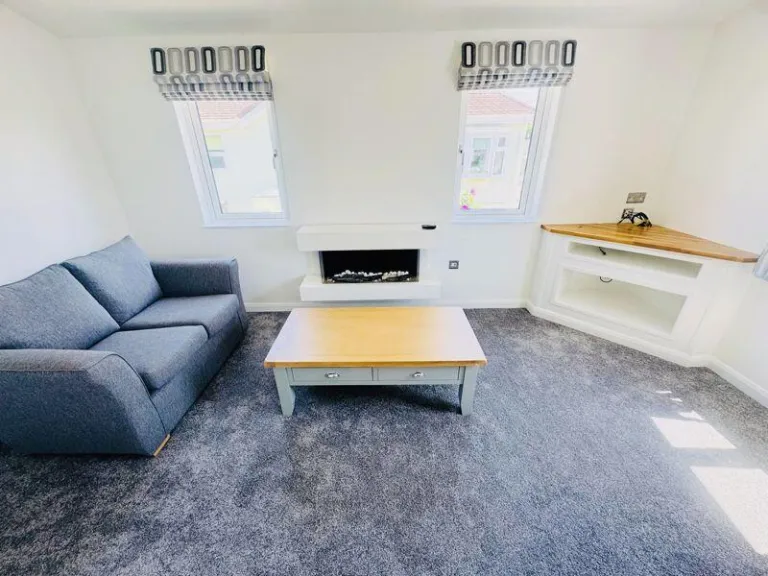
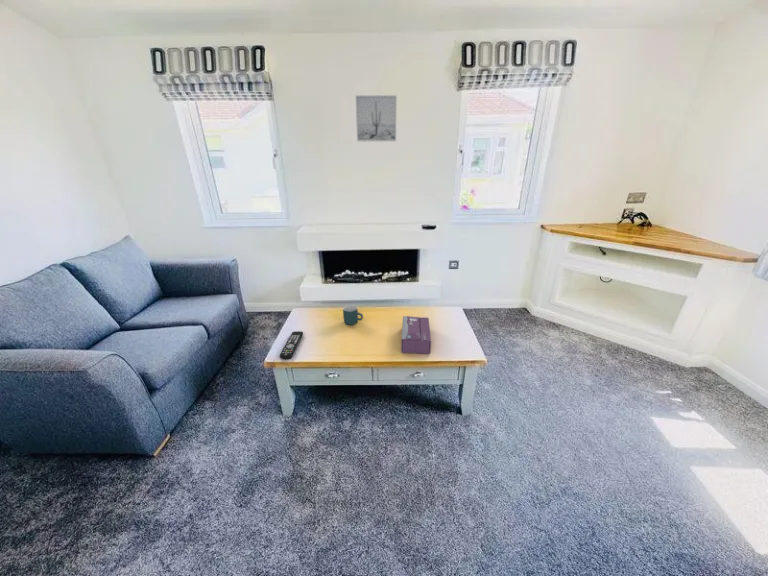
+ tissue box (415, 333)
+ remote control (292, 344)
+ mug (353, 315)
+ wall art (376, 119)
